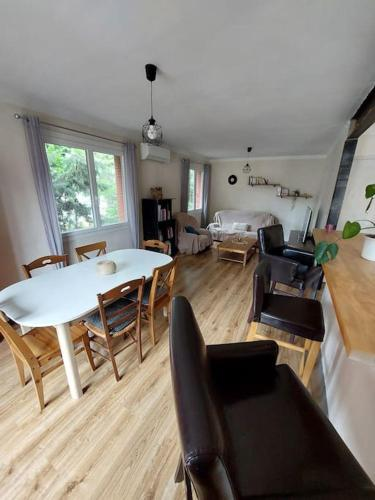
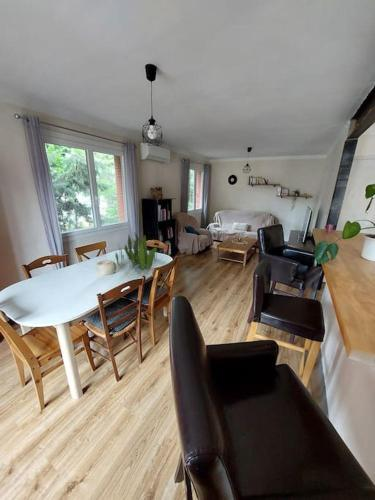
+ plant (136, 247)
